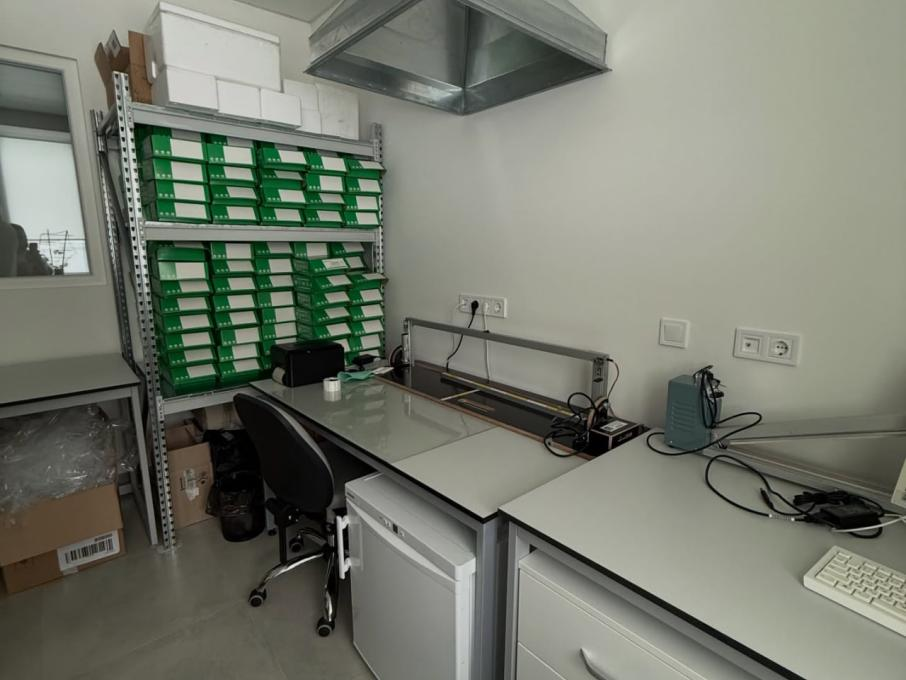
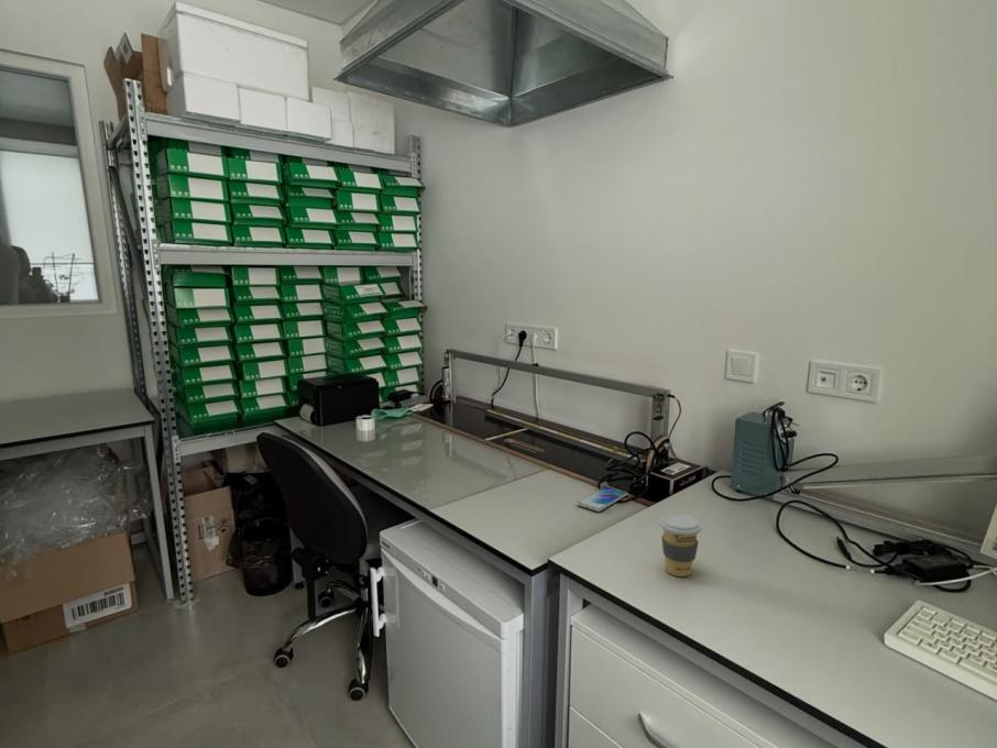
+ smartphone (602, 498)
+ coffee cup (679, 544)
